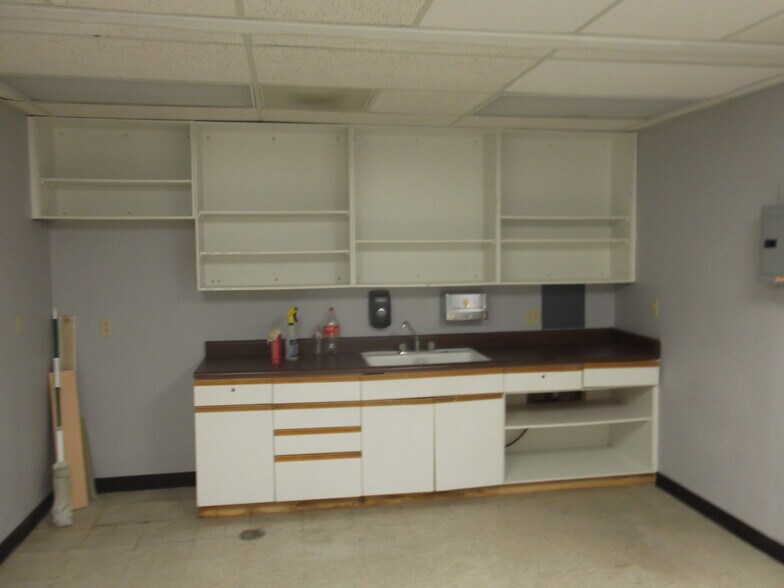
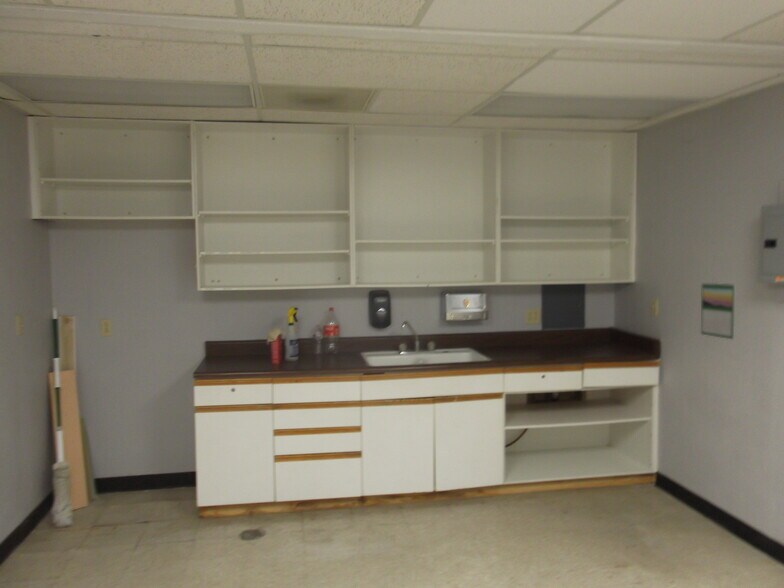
+ calendar (717, 309)
